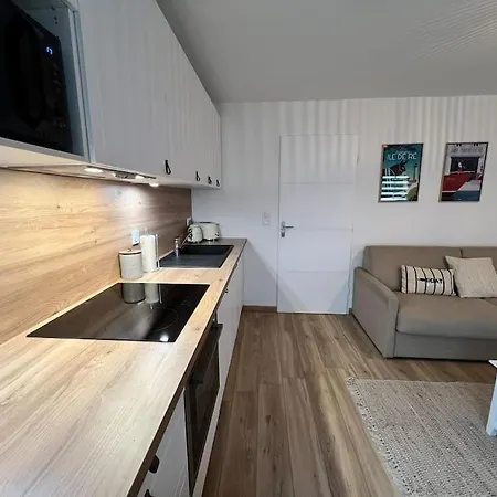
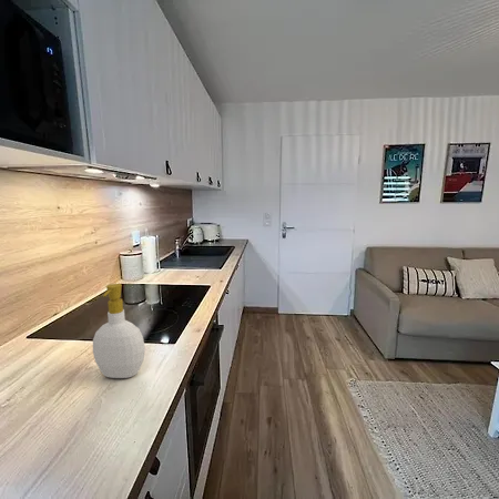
+ soap bottle (116, 330)
